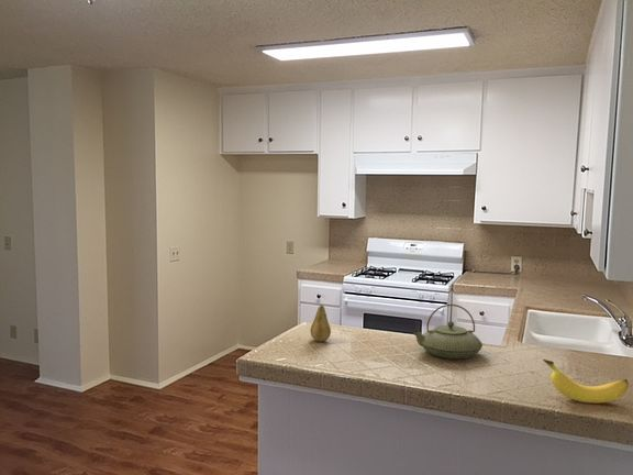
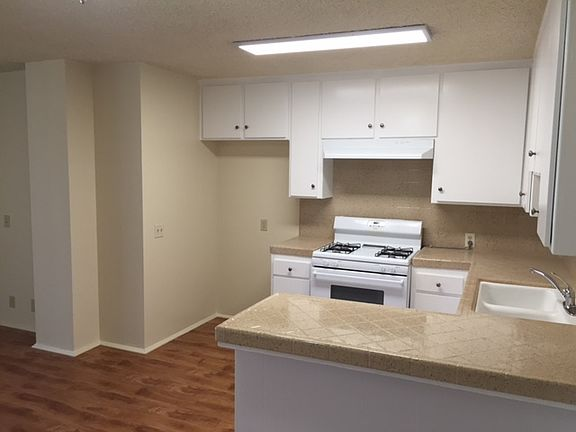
- banana (582, 385)
- teapot (446, 329)
- fruit (320, 321)
